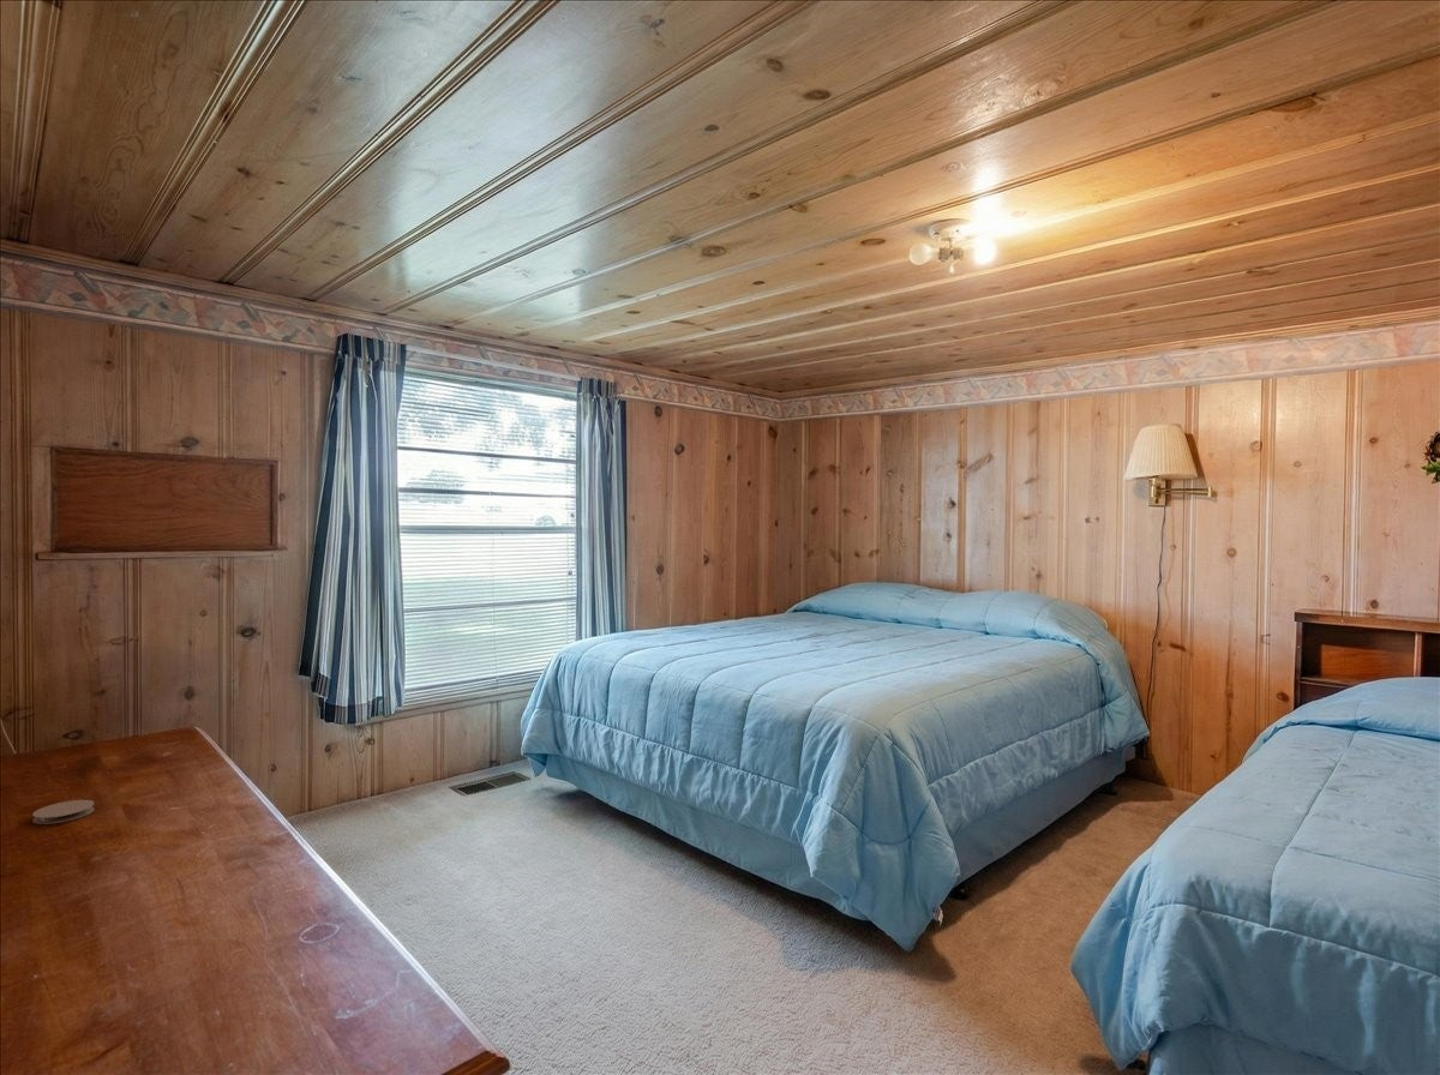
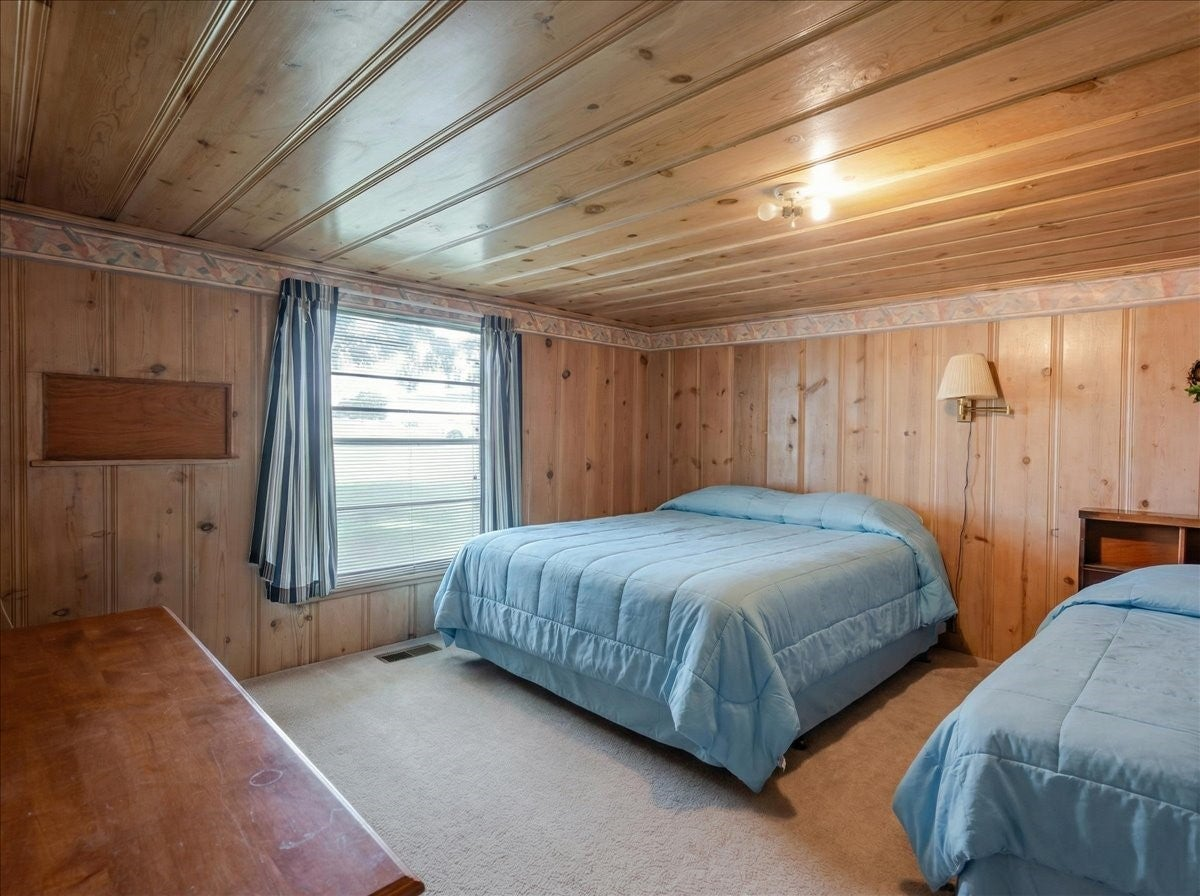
- coaster (64, 811)
